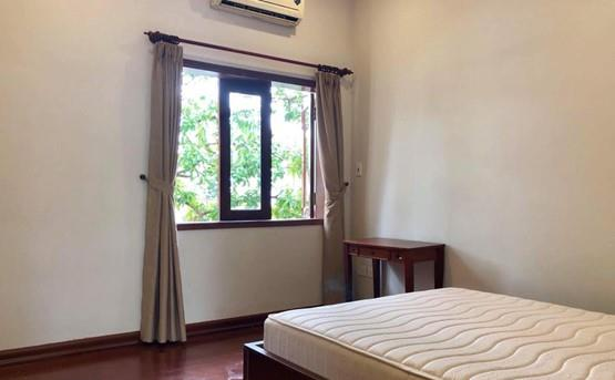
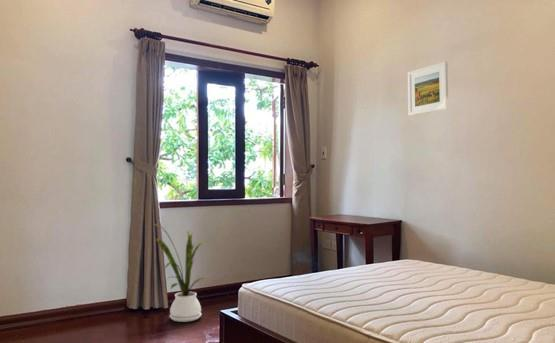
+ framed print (427, 89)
+ house plant (180, 270)
